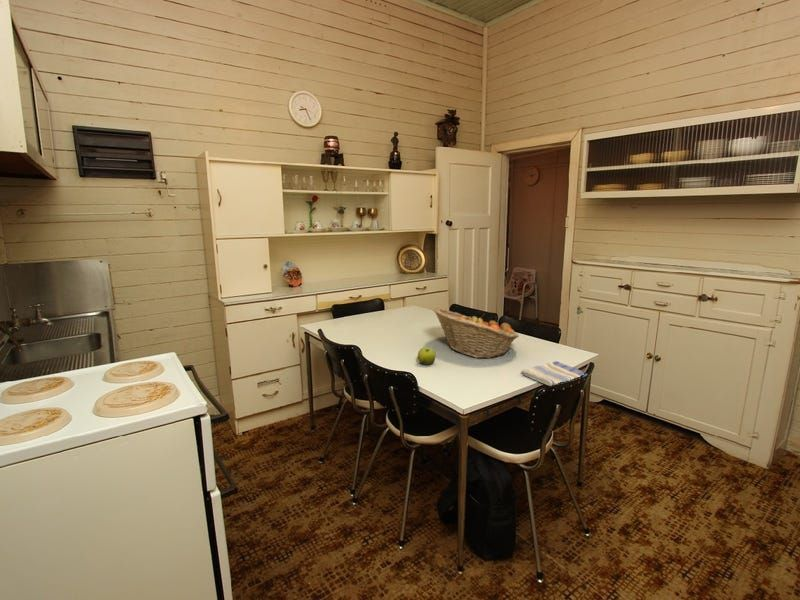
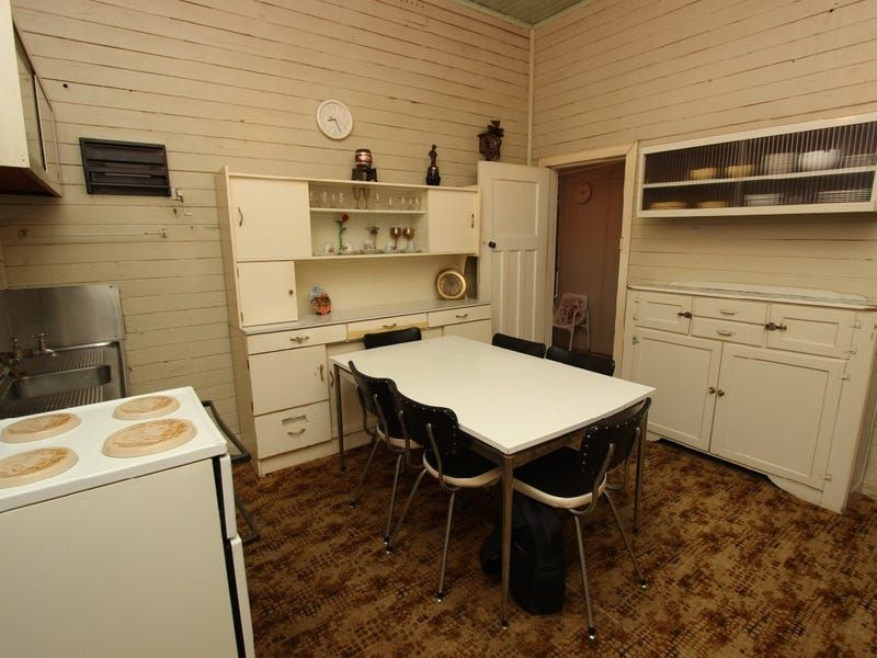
- dish towel (553, 372)
- fruit (426, 355)
- fruit basket (474, 329)
